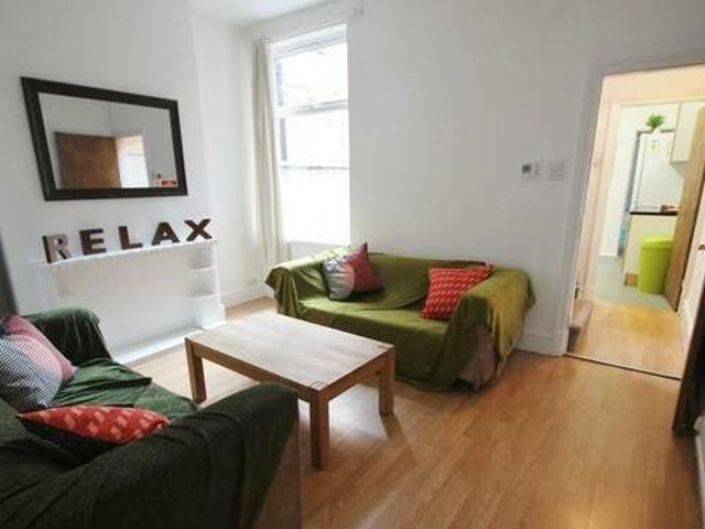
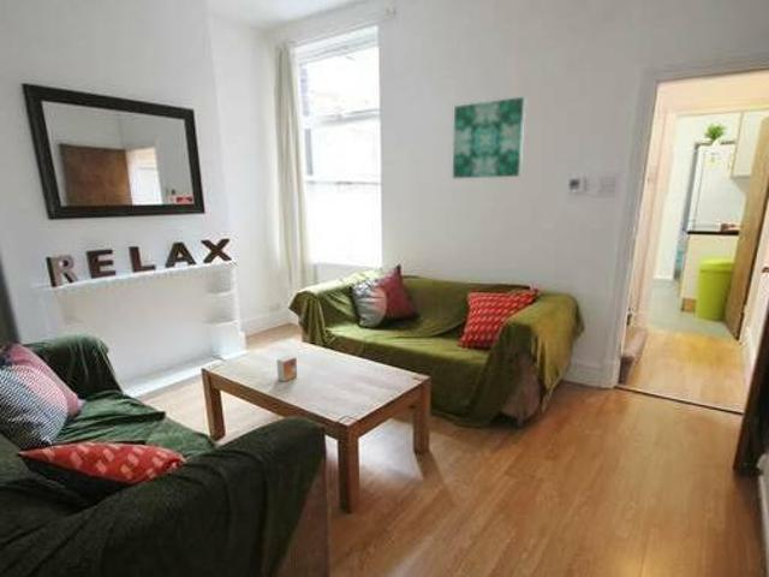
+ small box (287, 368)
+ wall art (487, 139)
